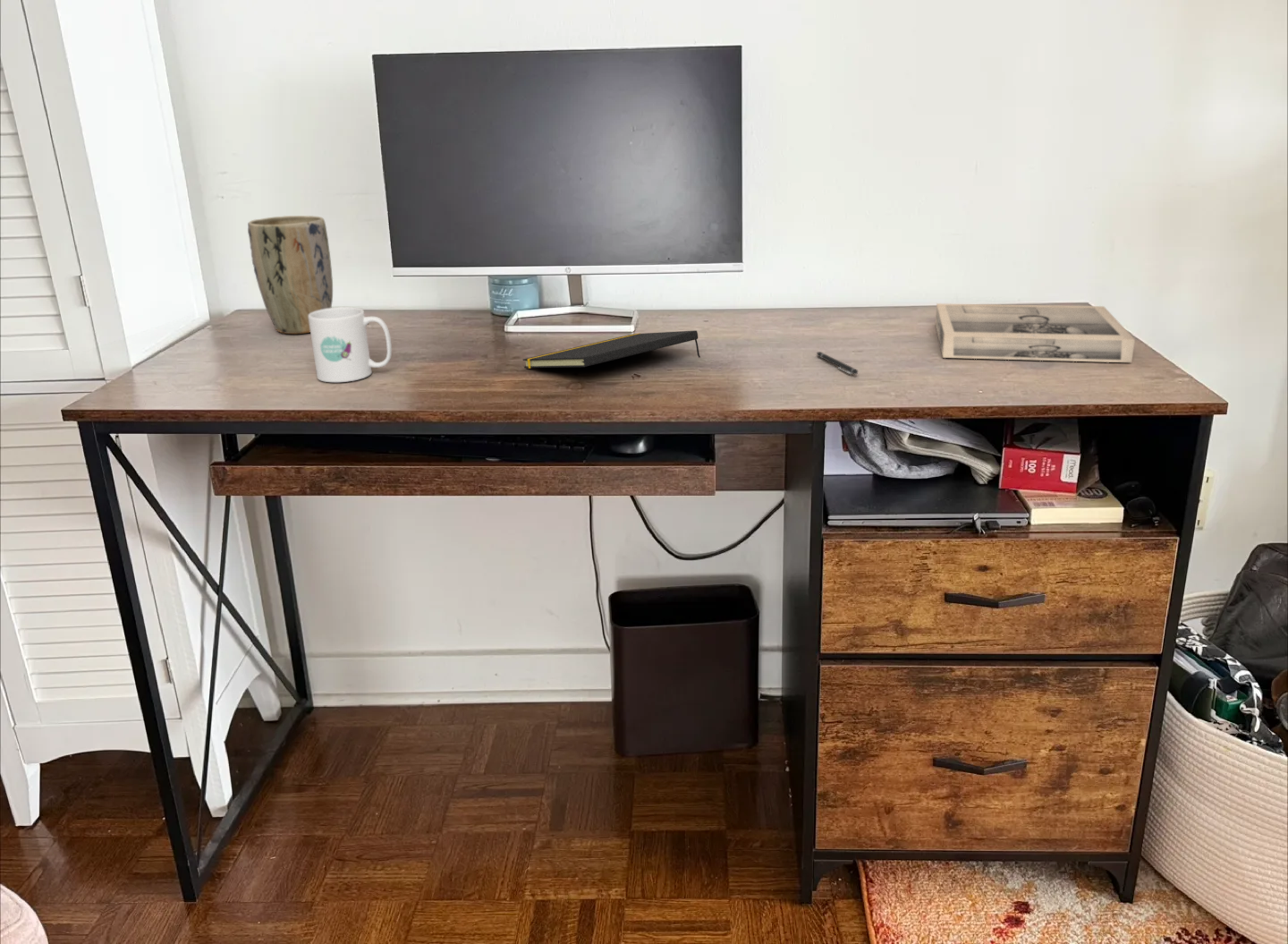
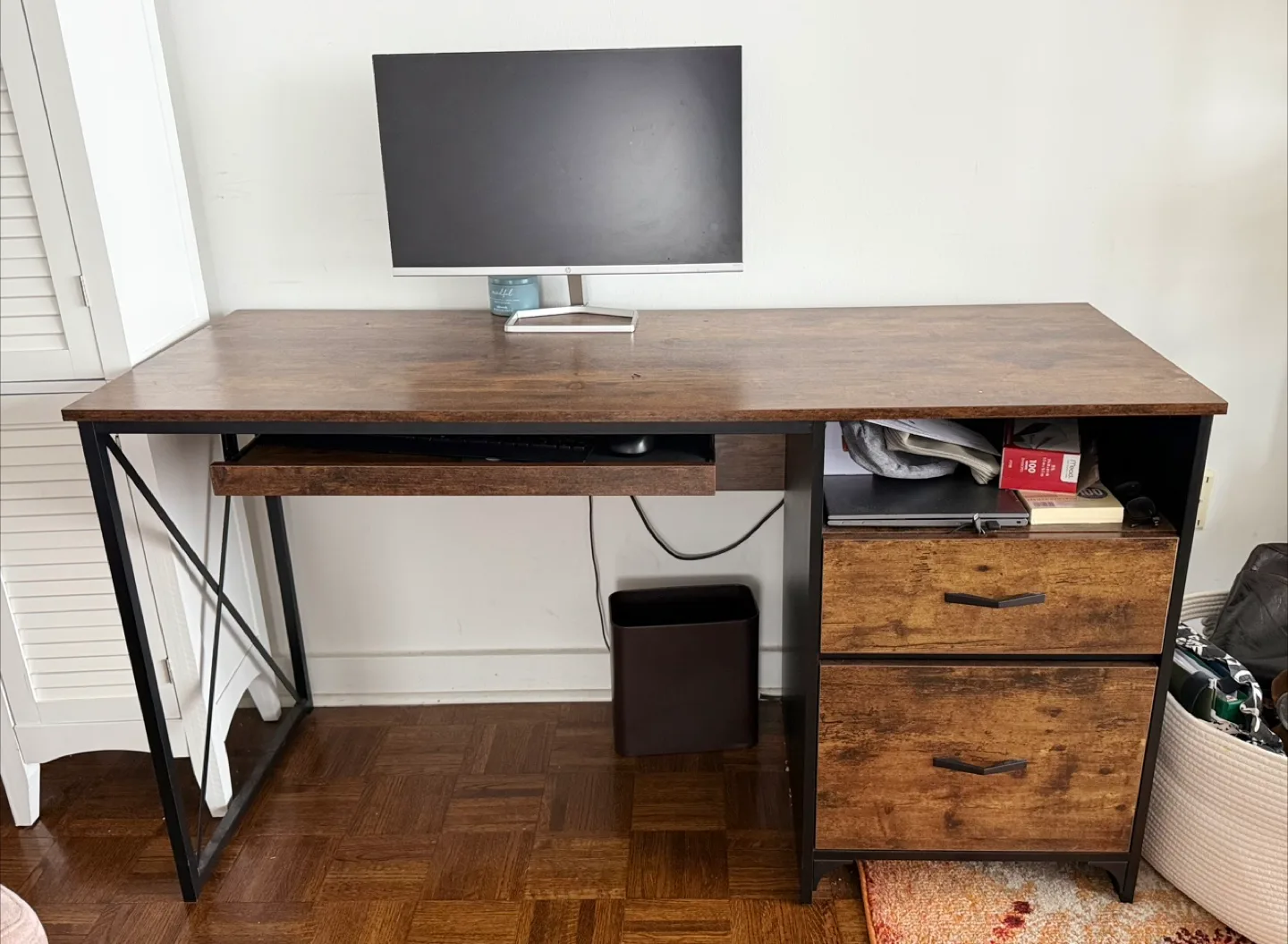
- plant pot (293, 275)
- photo frame (1027, 330)
- notepad (610, 349)
- mug (352, 344)
- pen (835, 361)
